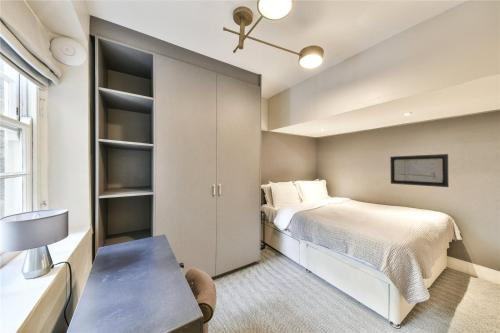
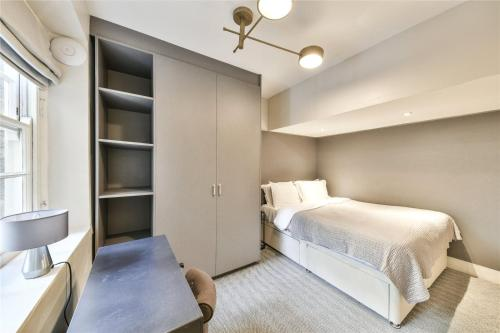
- wall art (416, 170)
